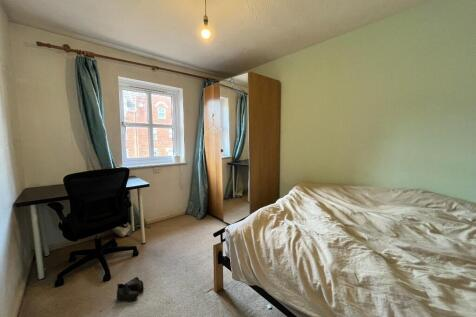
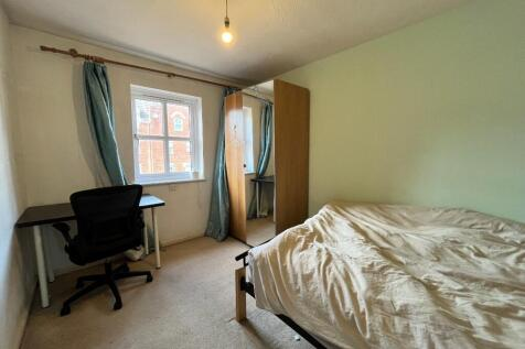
- boots (132, 284)
